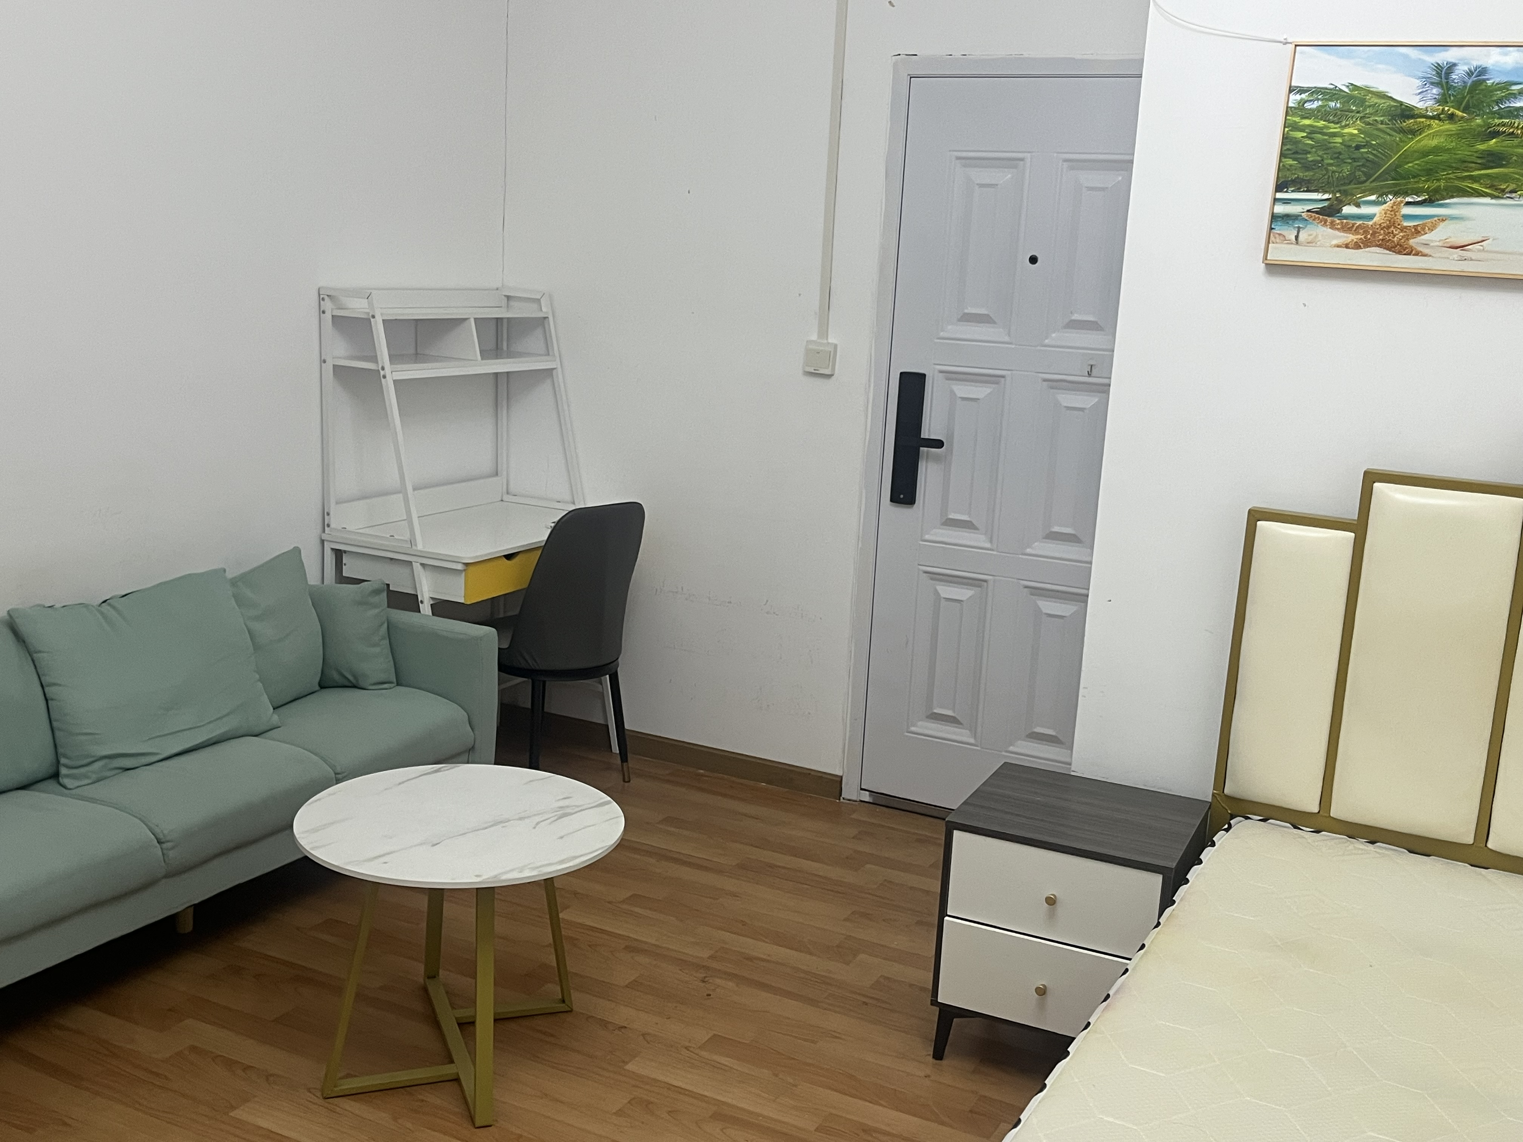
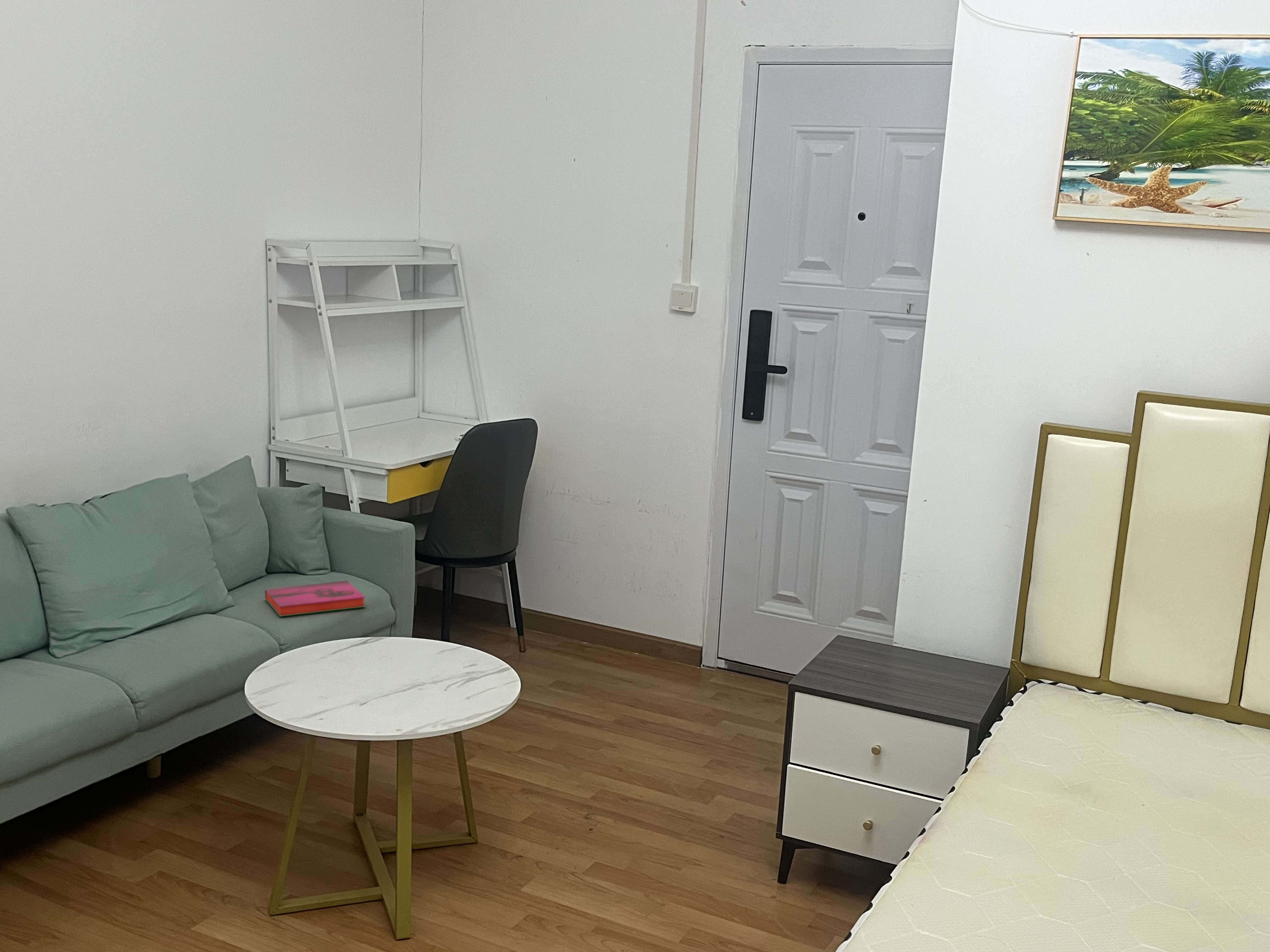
+ hardback book (315, 598)
